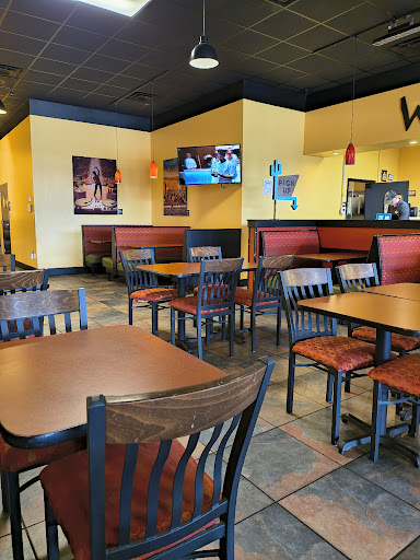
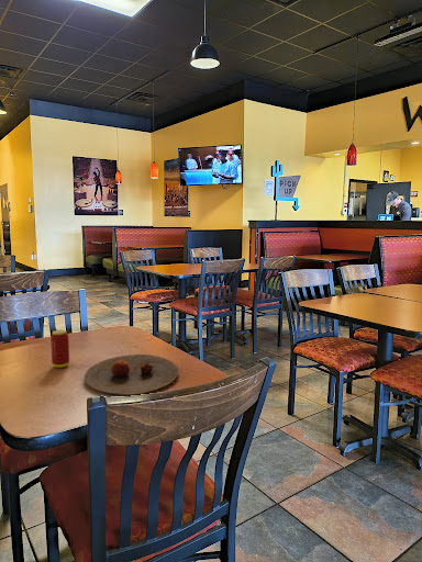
+ beverage can (59, 348)
+ plate (132, 368)
